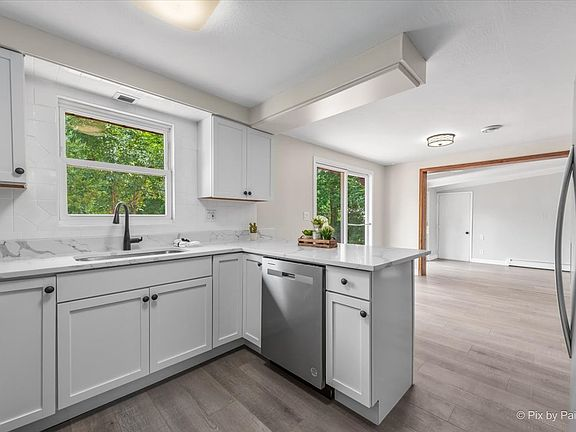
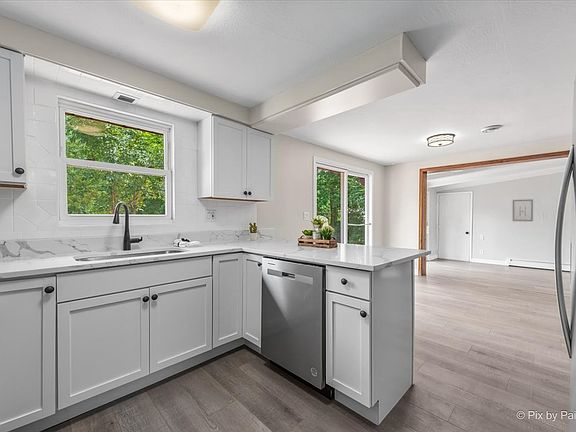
+ wall art (522, 210)
